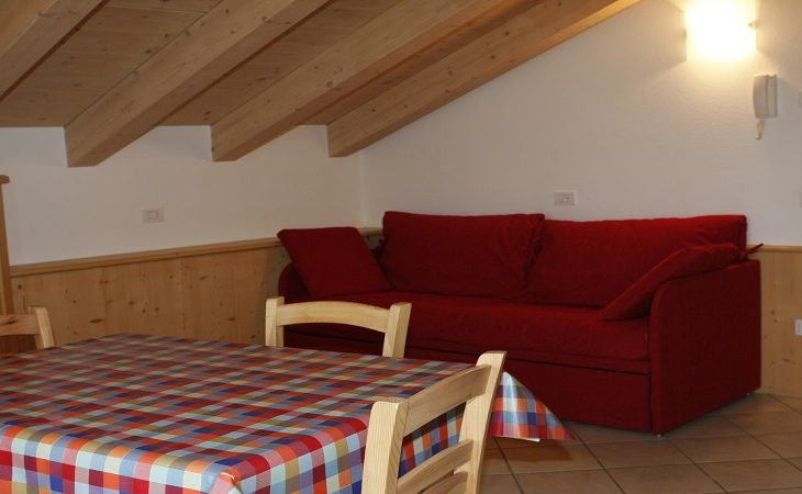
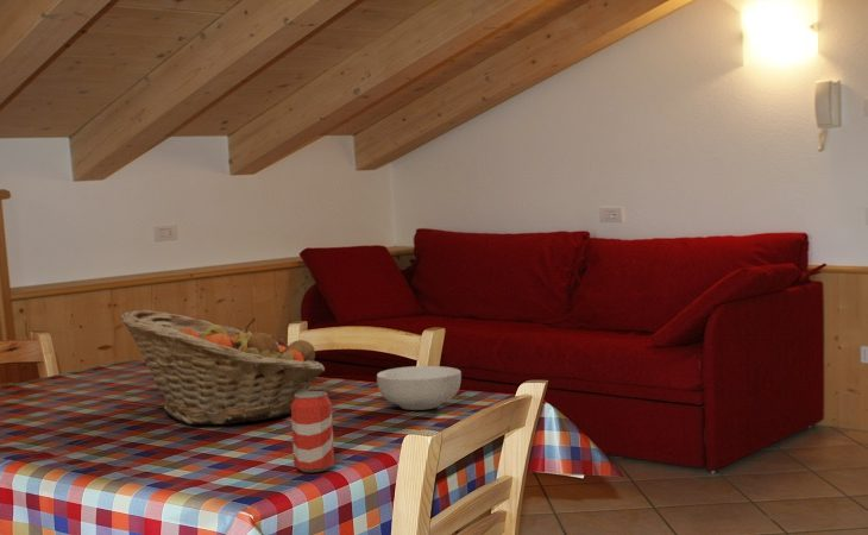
+ cereal bowl (419, 389)
+ beverage can (312, 430)
+ fruit basket (224, 358)
